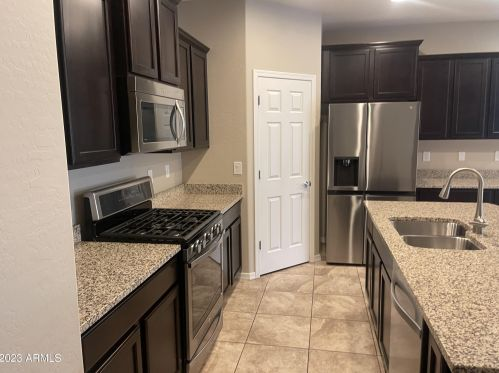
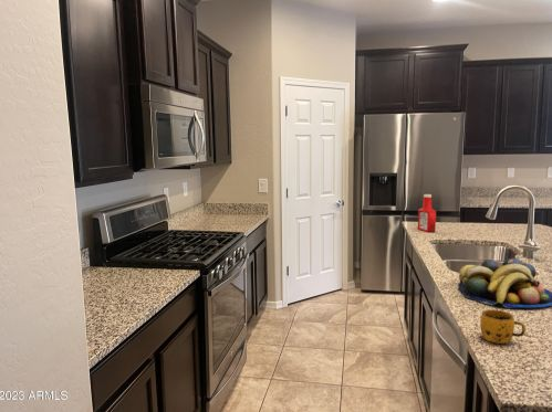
+ mug (502, 327)
+ soap bottle (427, 212)
+ fruit bowl (507, 277)
